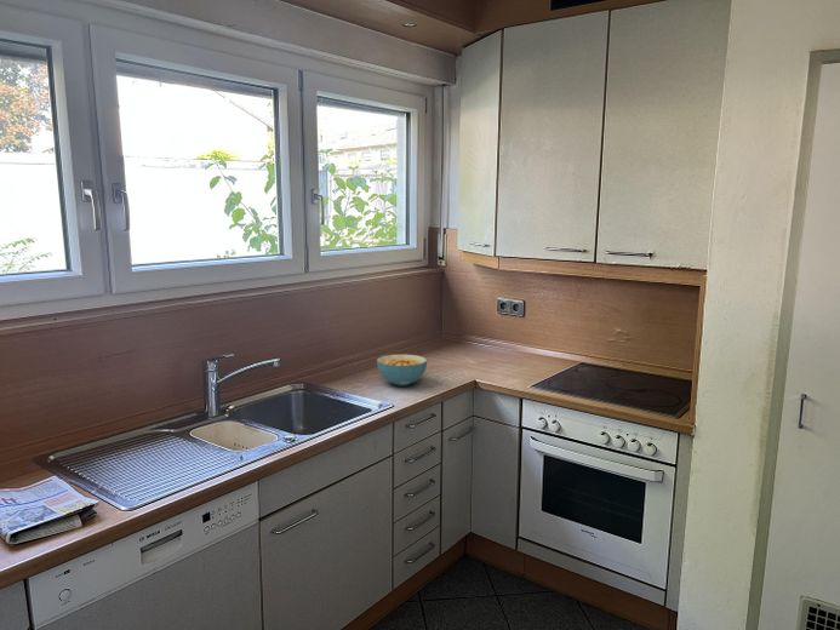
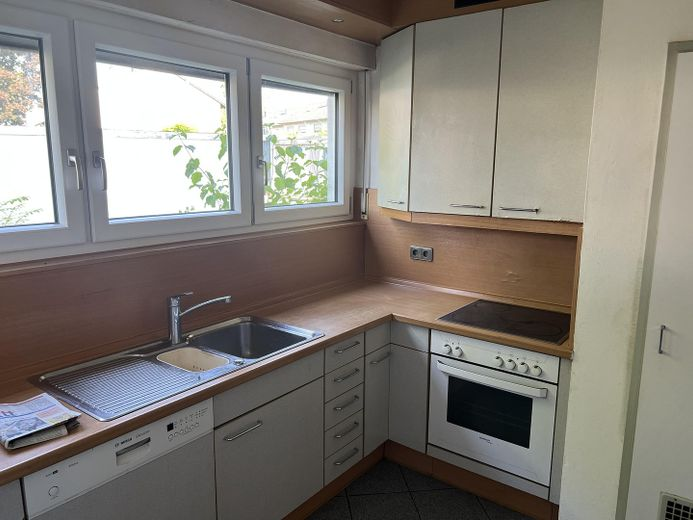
- cereal bowl (401, 372)
